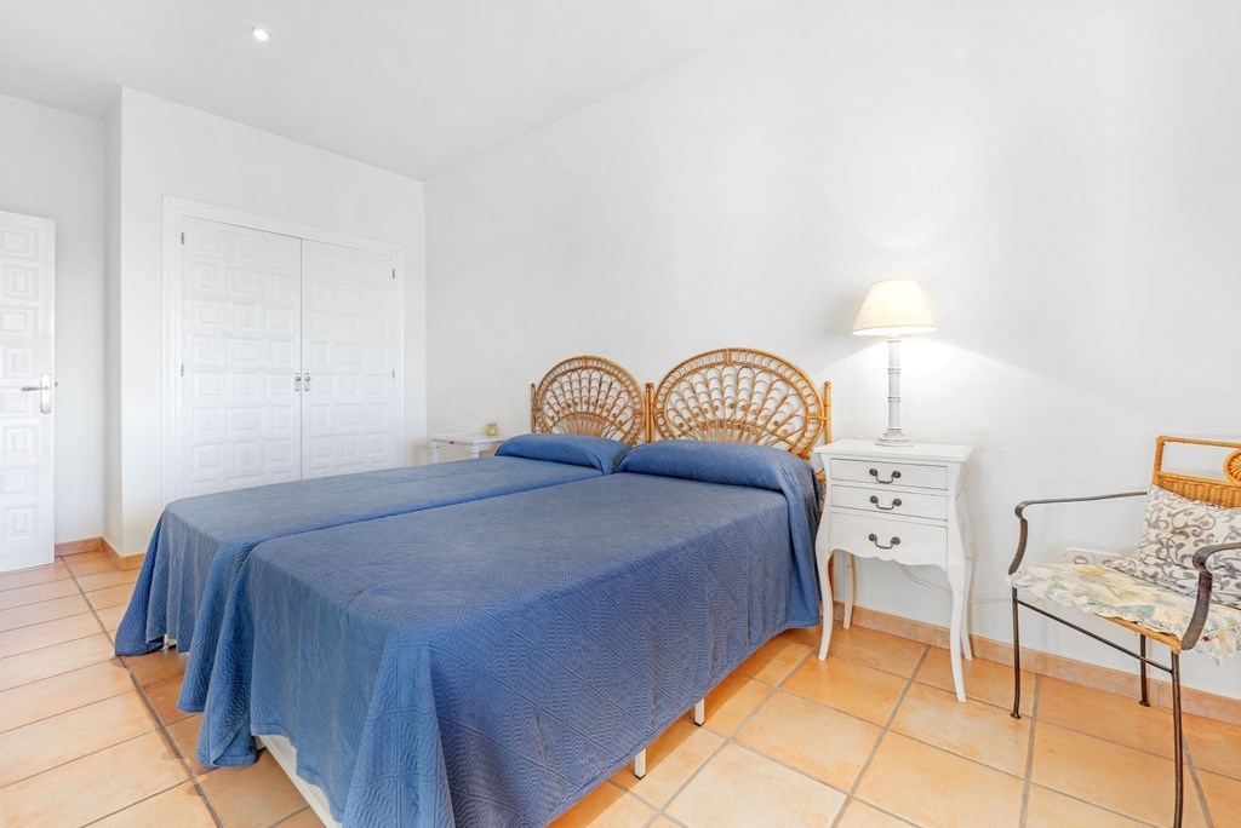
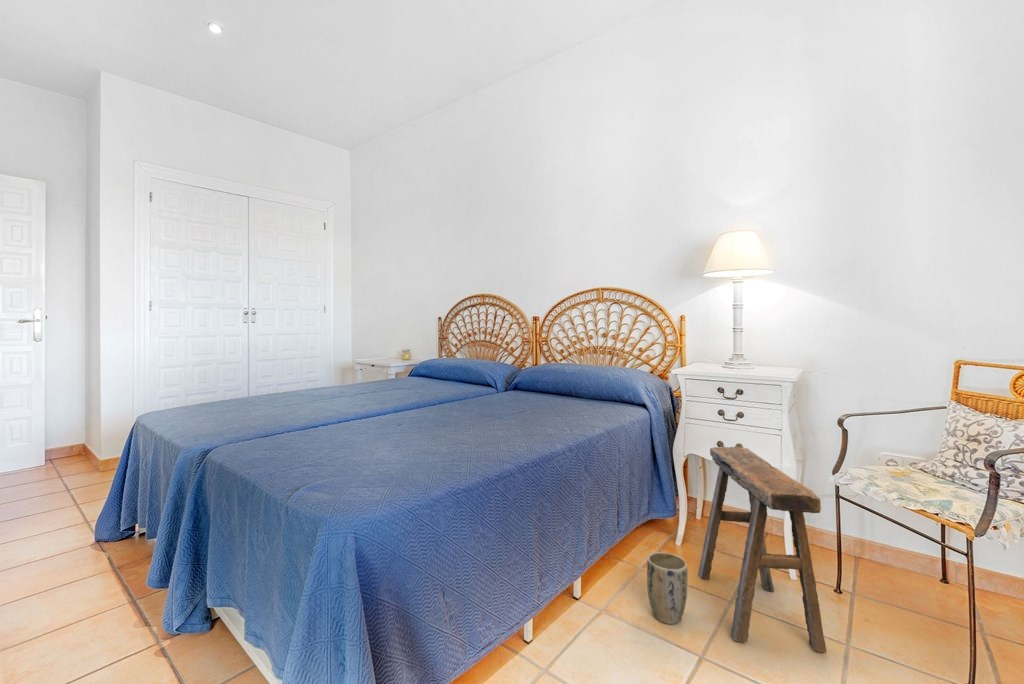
+ plant pot (666, 588)
+ stool (753, 537)
